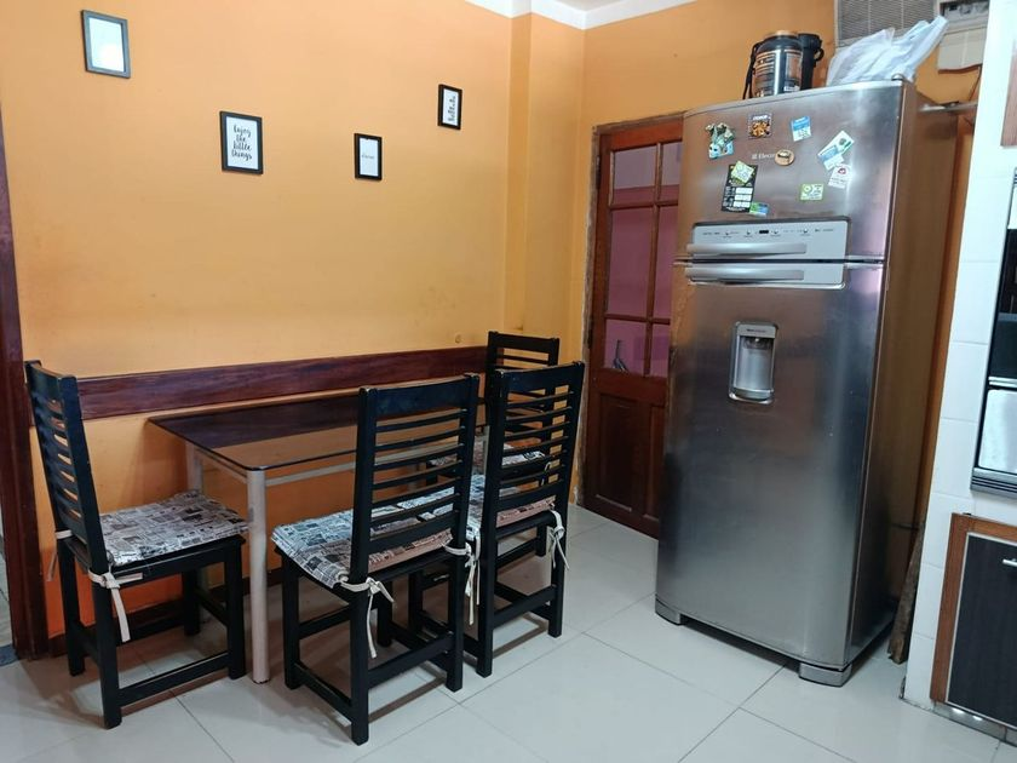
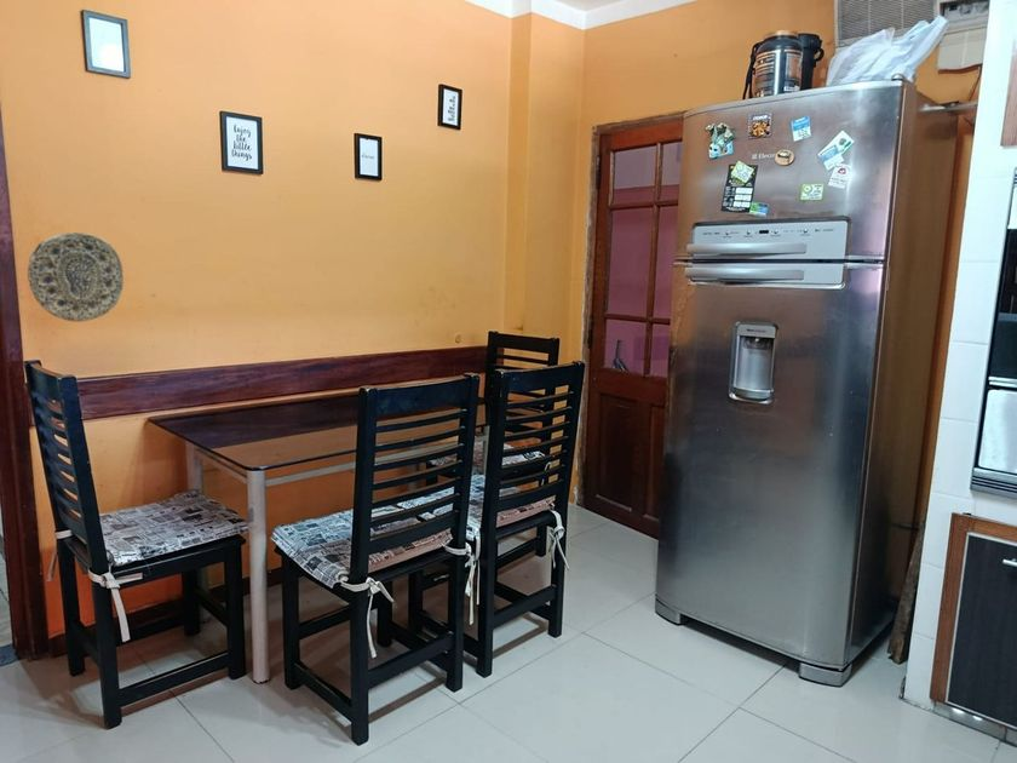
+ decorative plate (77, 277)
